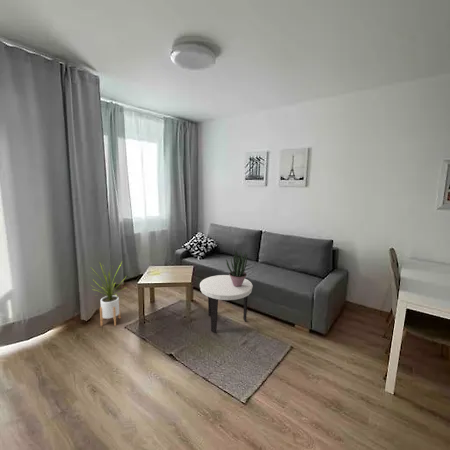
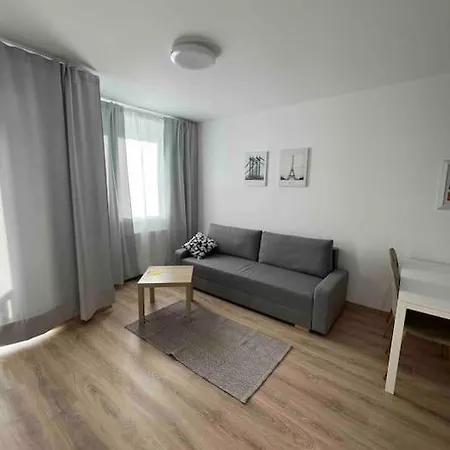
- side table (225, 299)
- potted plant (237, 267)
- house plant (109, 290)
